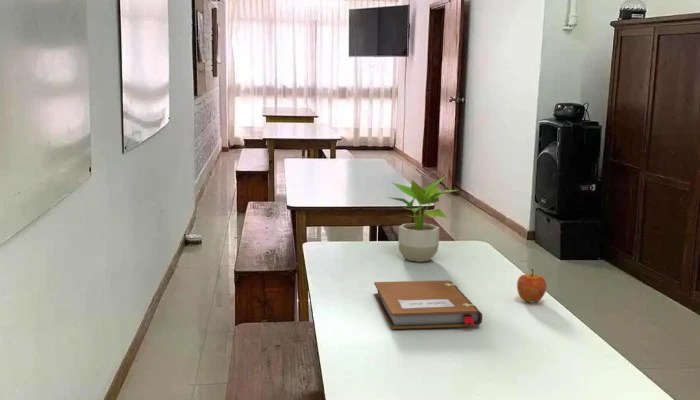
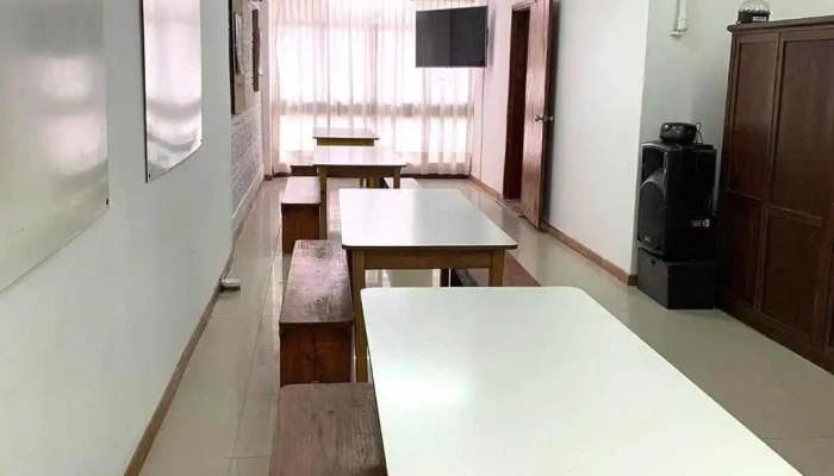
- notebook (425, 303)
- apple (531, 285)
- potted plant (423, 215)
